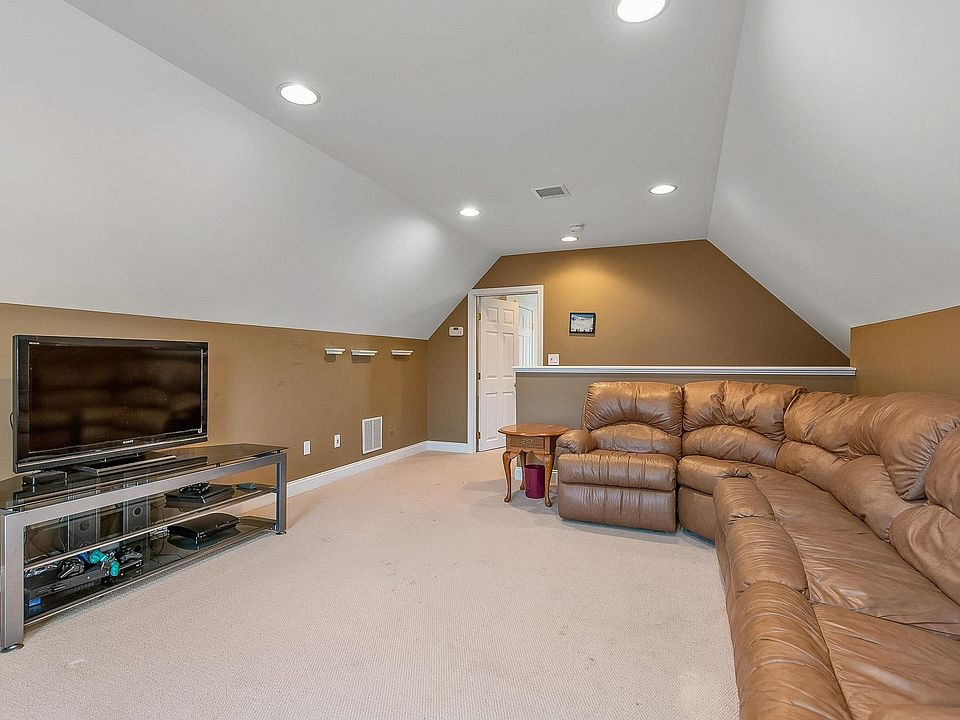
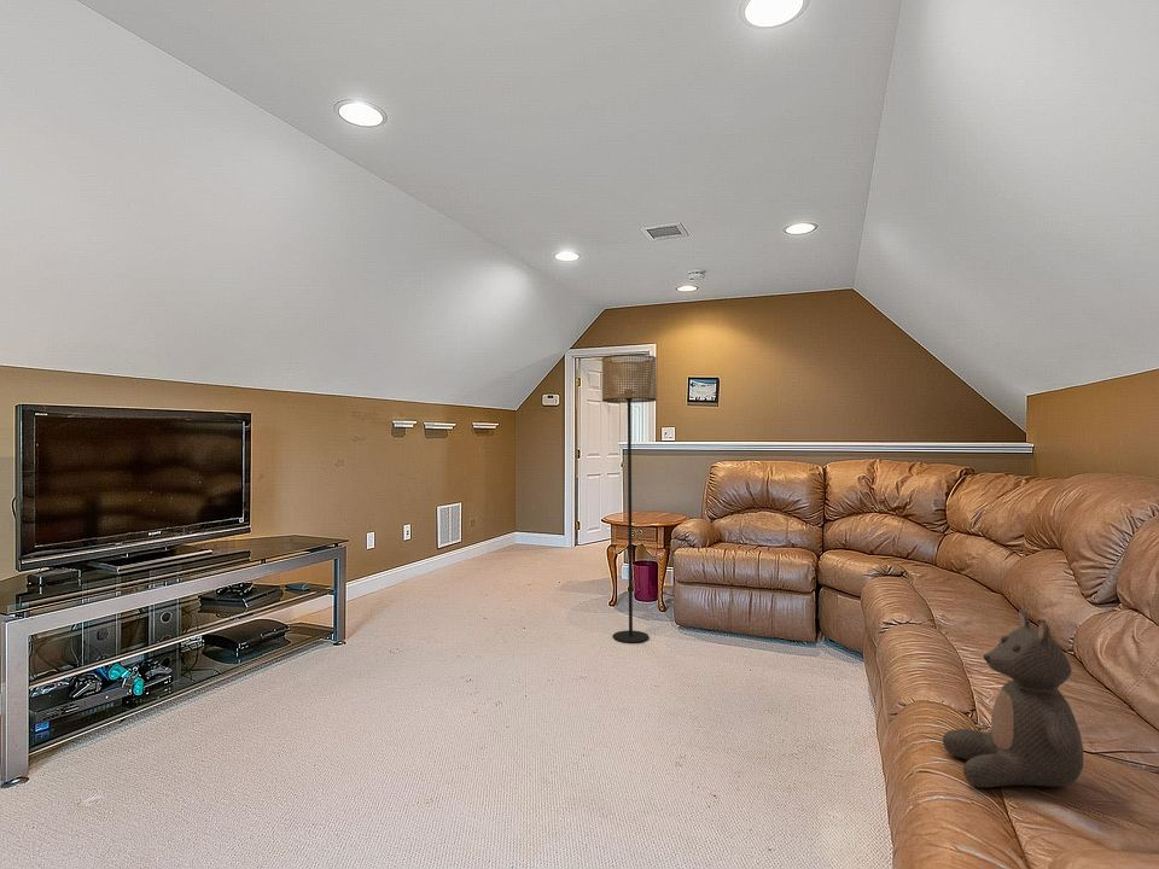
+ teddy bear (1009, 694)
+ floor lamp (629, 496)
